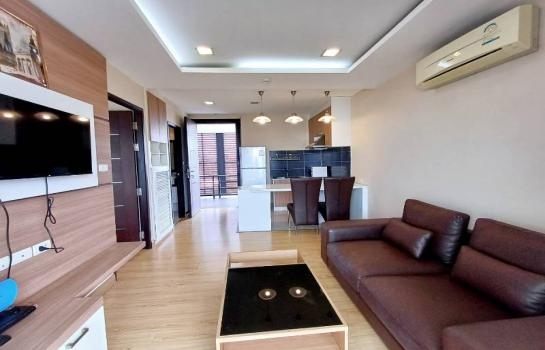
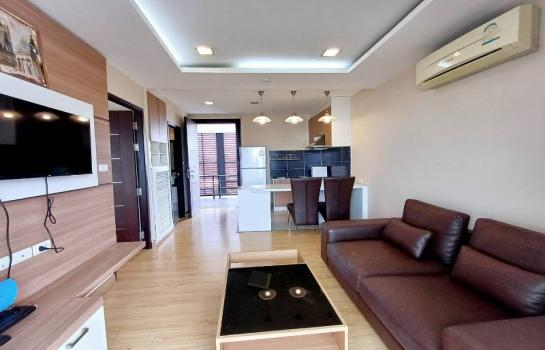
+ notepad (260, 279)
